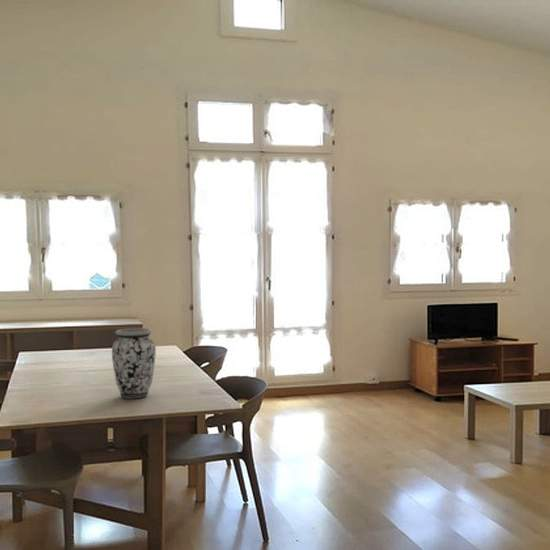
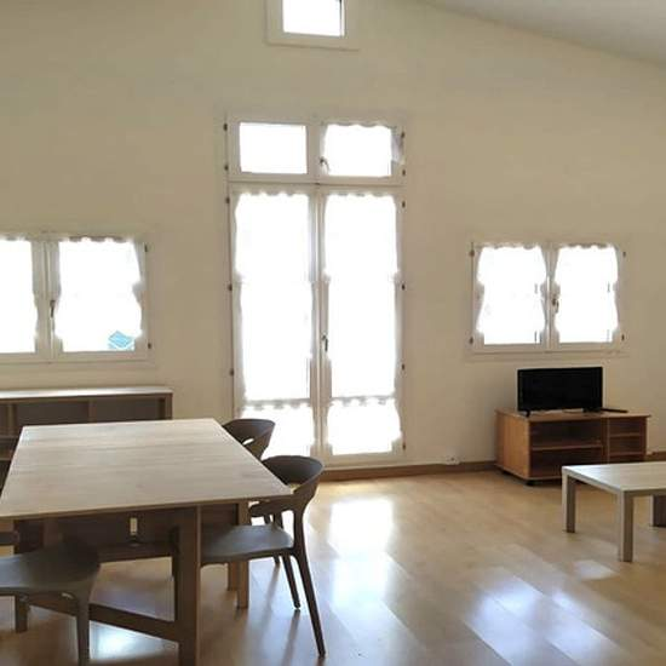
- vase (134, 363)
